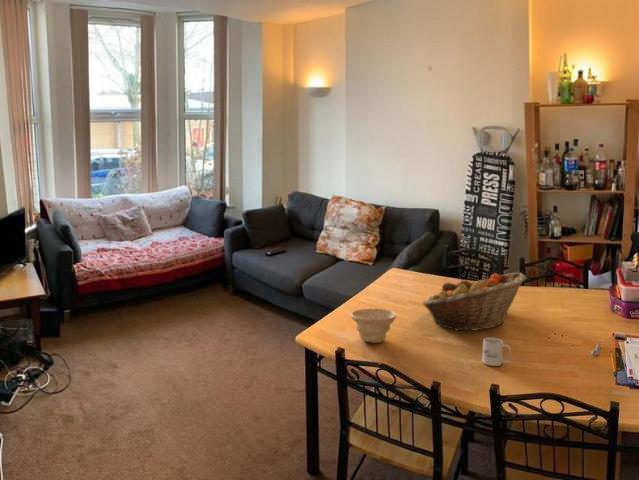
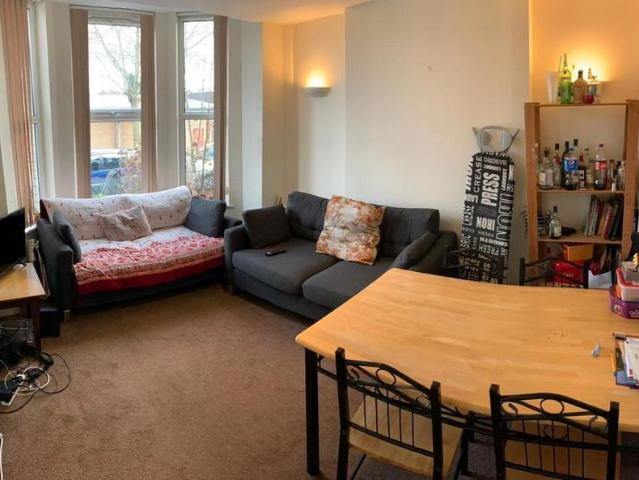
- bowl (373, 326)
- mug (497, 352)
- fruit basket (474, 297)
